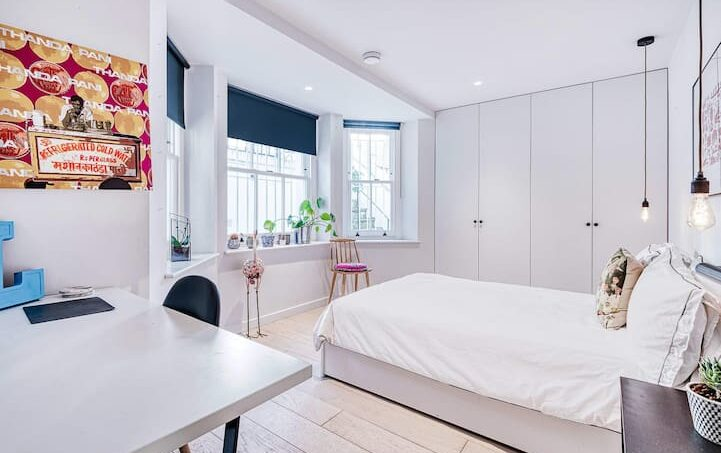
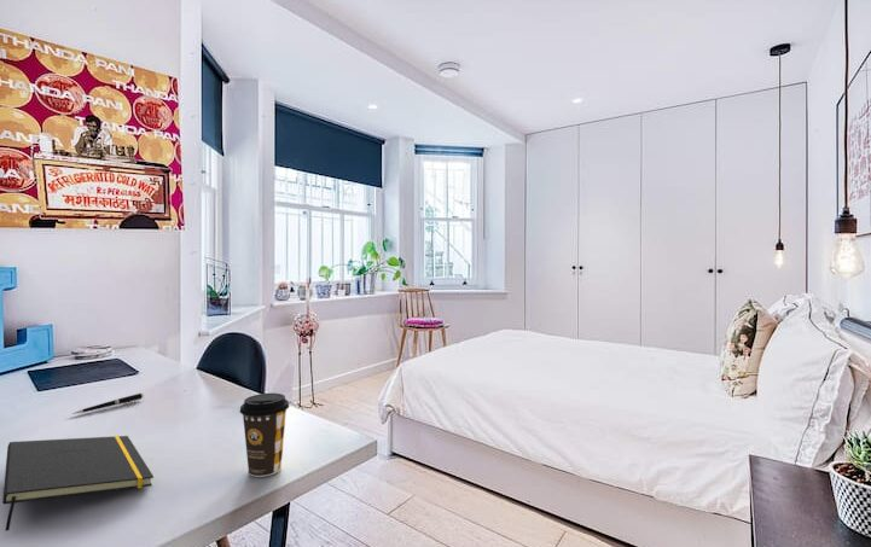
+ notepad (77, 462)
+ pen (109, 402)
+ coffee cup (265, 433)
